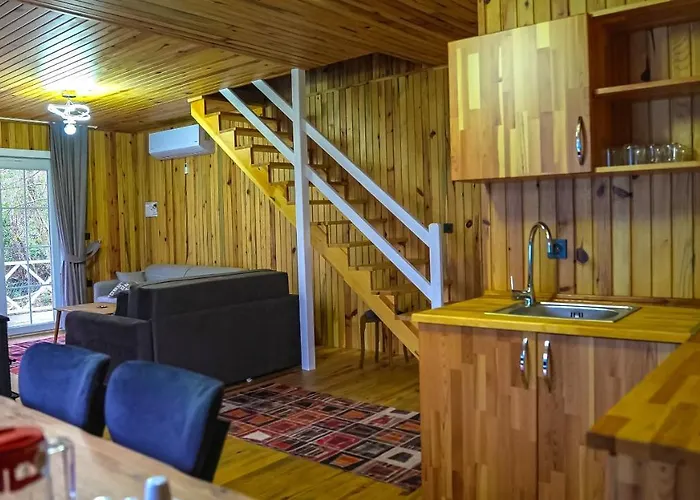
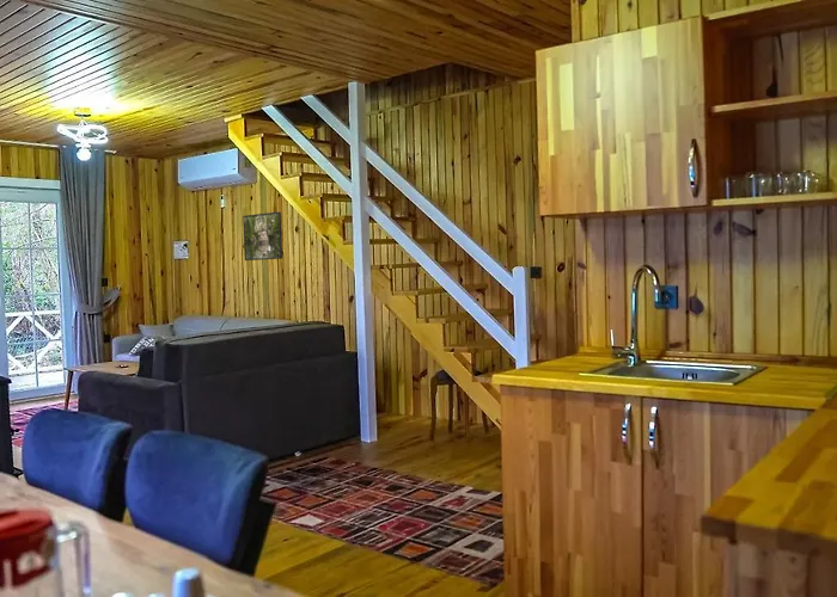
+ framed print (262, 236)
